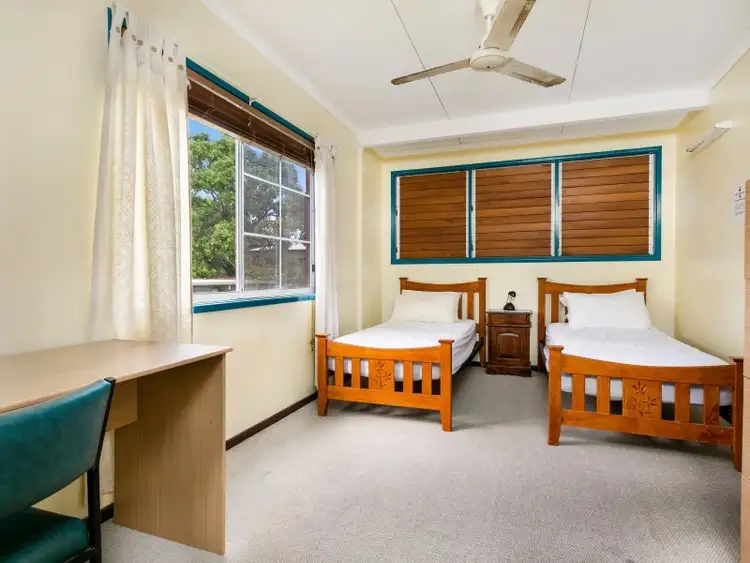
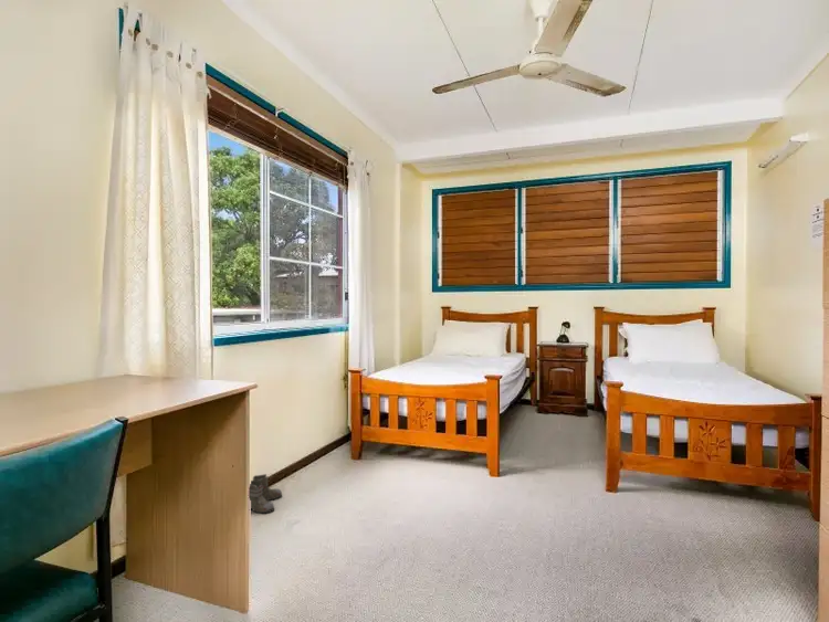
+ boots (262, 492)
